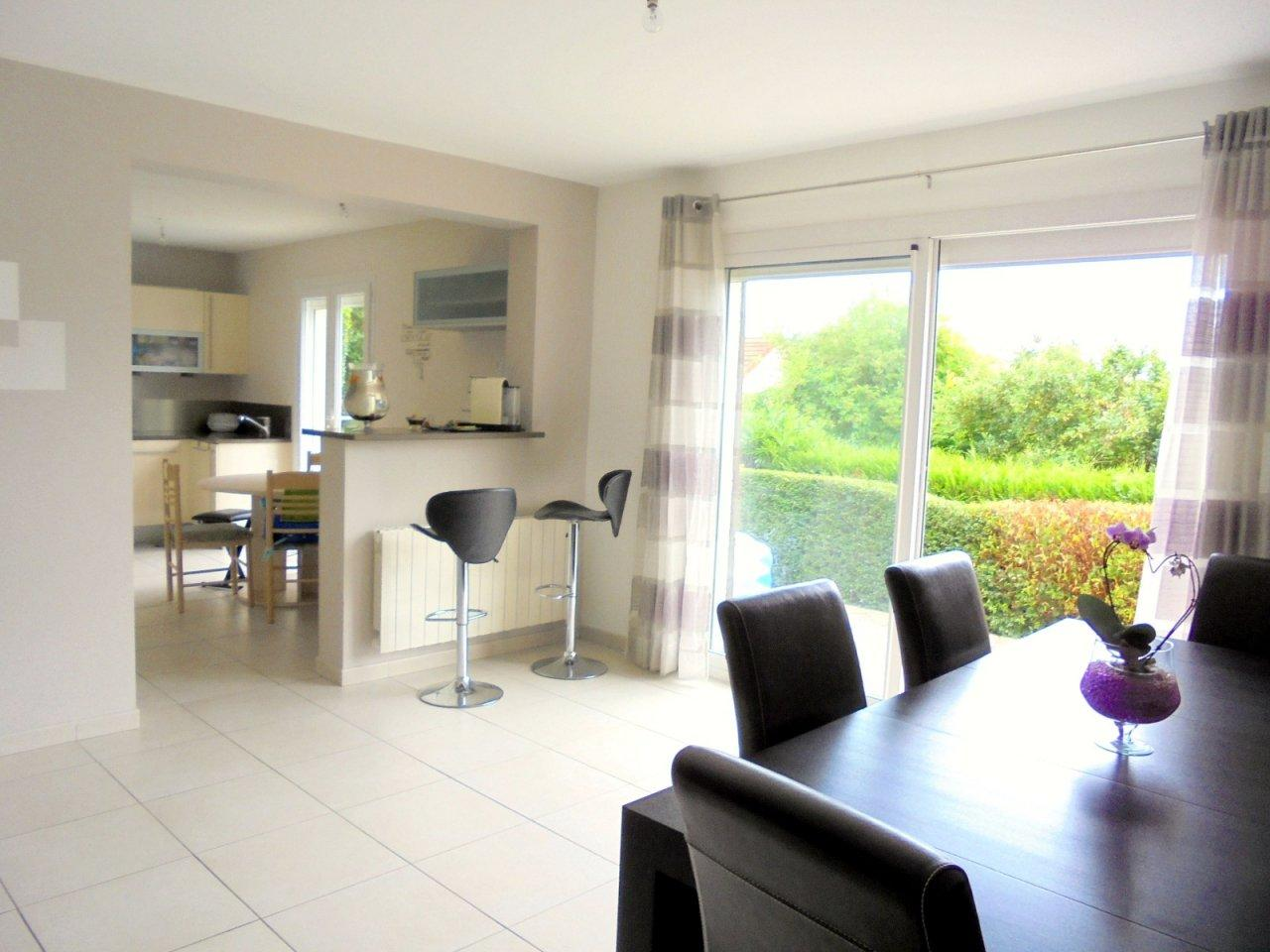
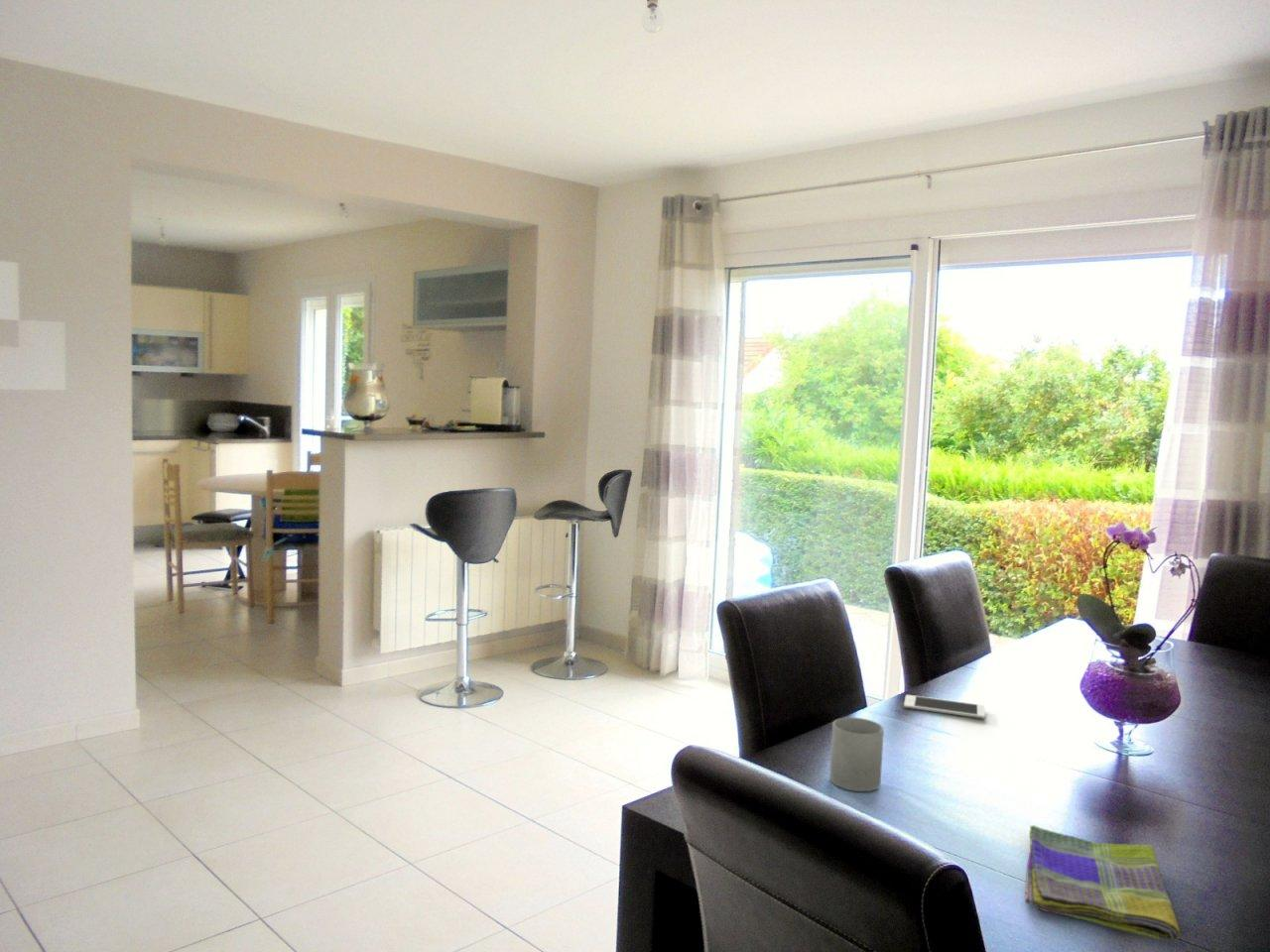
+ cell phone (944, 706)
+ dish towel (1096, 877)
+ mug (861, 751)
